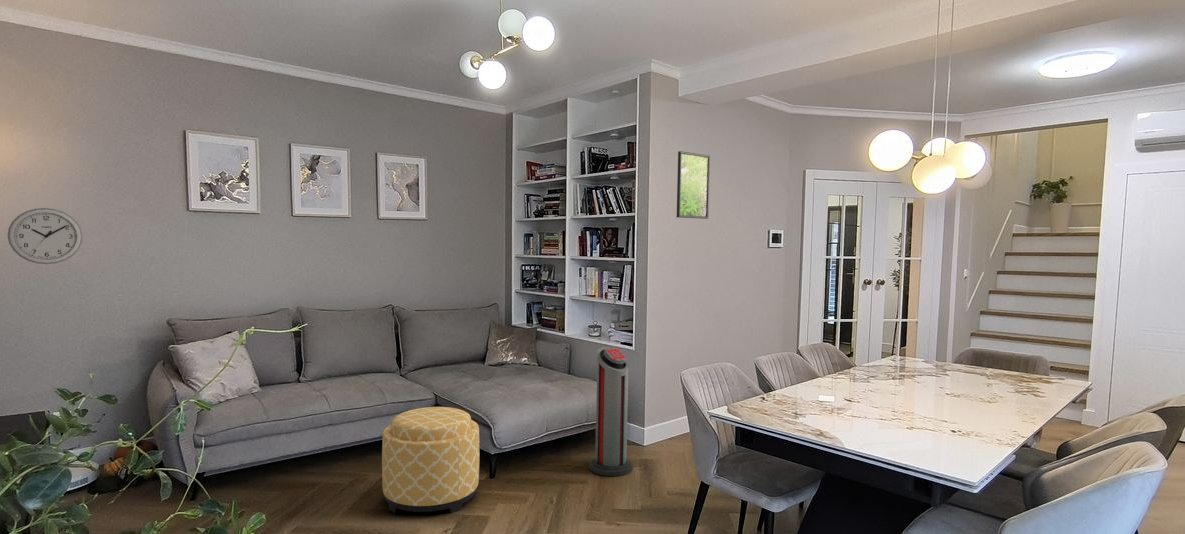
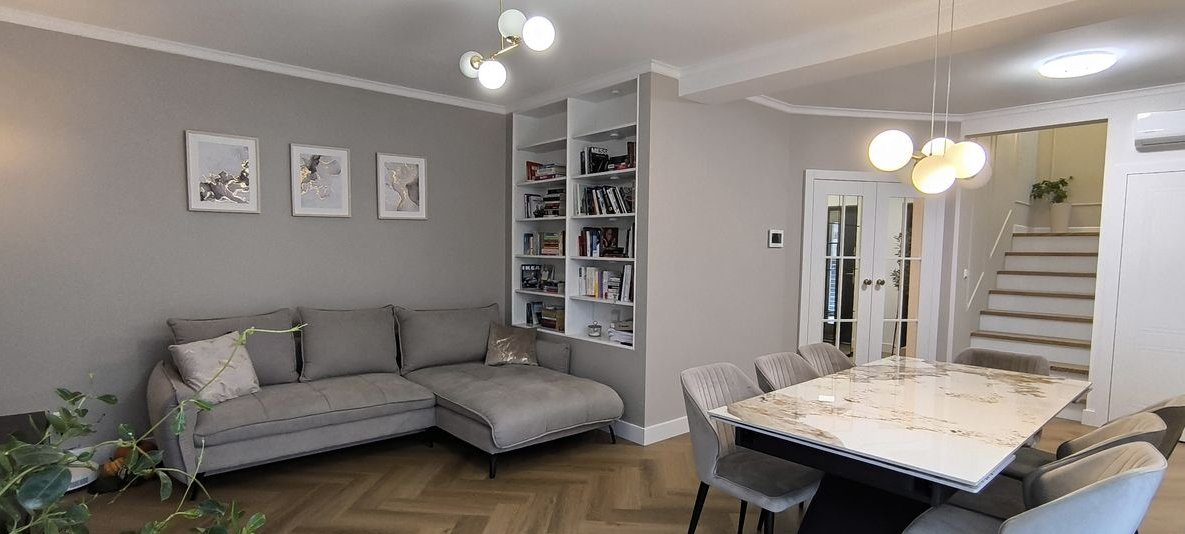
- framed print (693, 185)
- air purifier (611, 408)
- wall clock (46, 236)
- ottoman (431, 456)
